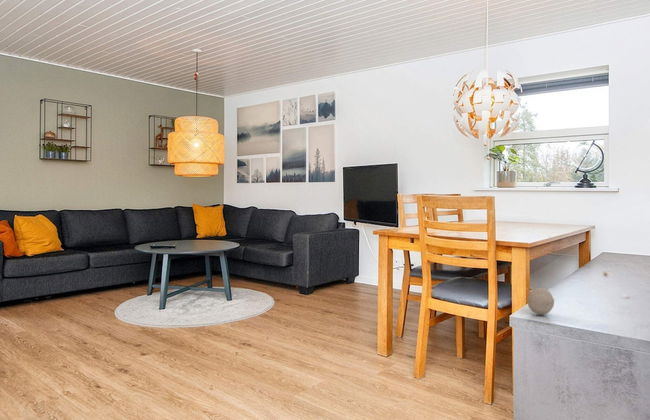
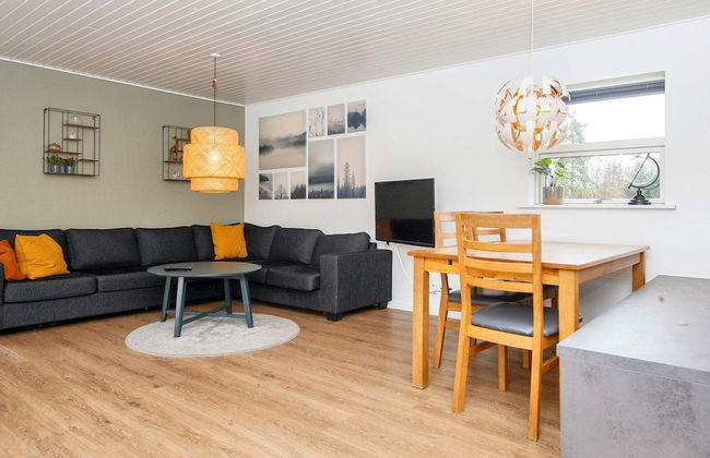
- decorative ball (540, 301)
